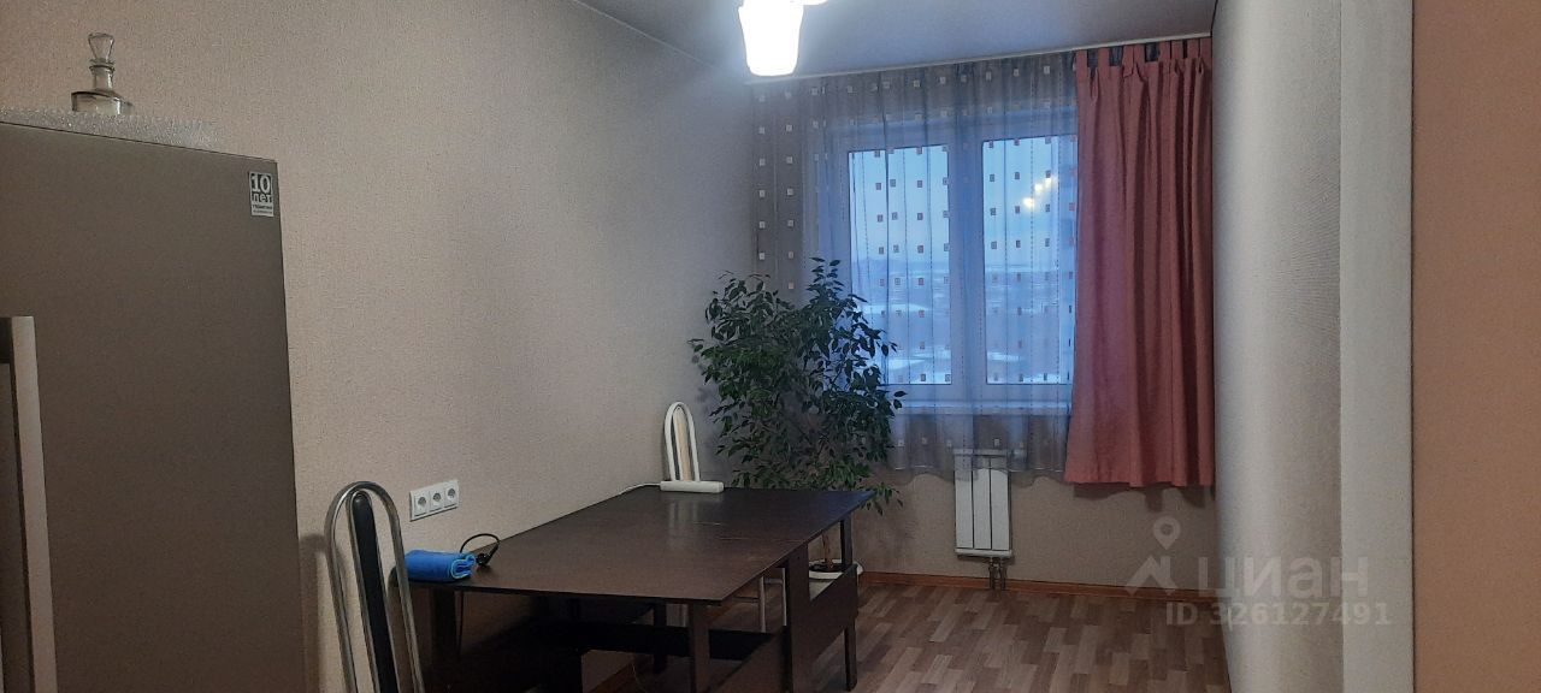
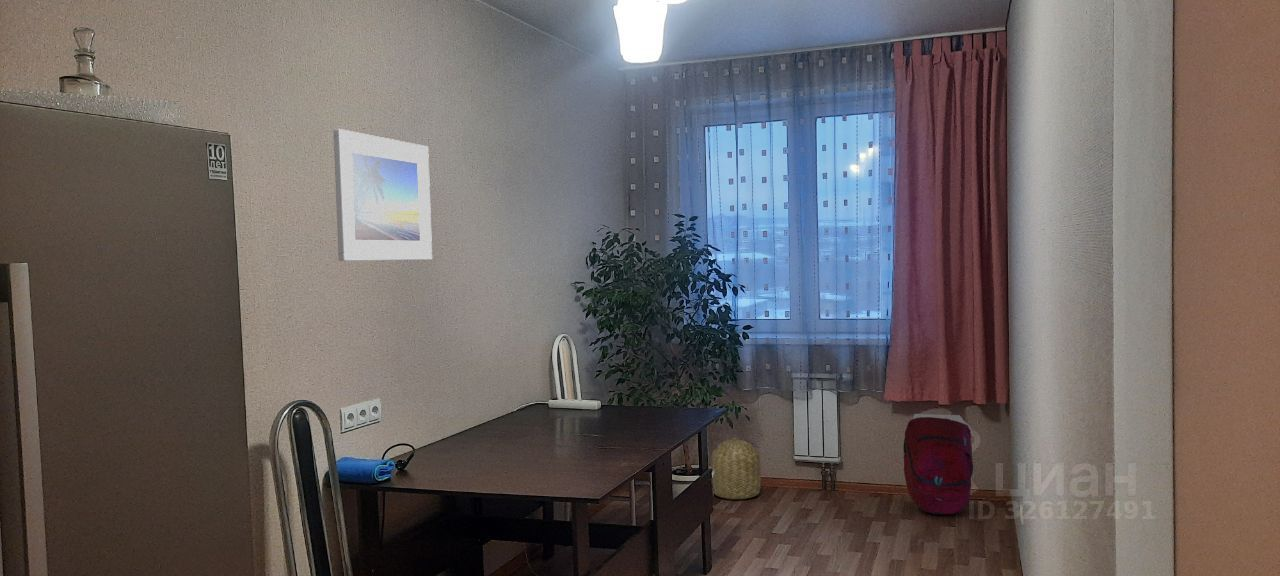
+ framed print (386, 199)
+ backpack (937, 465)
+ basket (735, 466)
